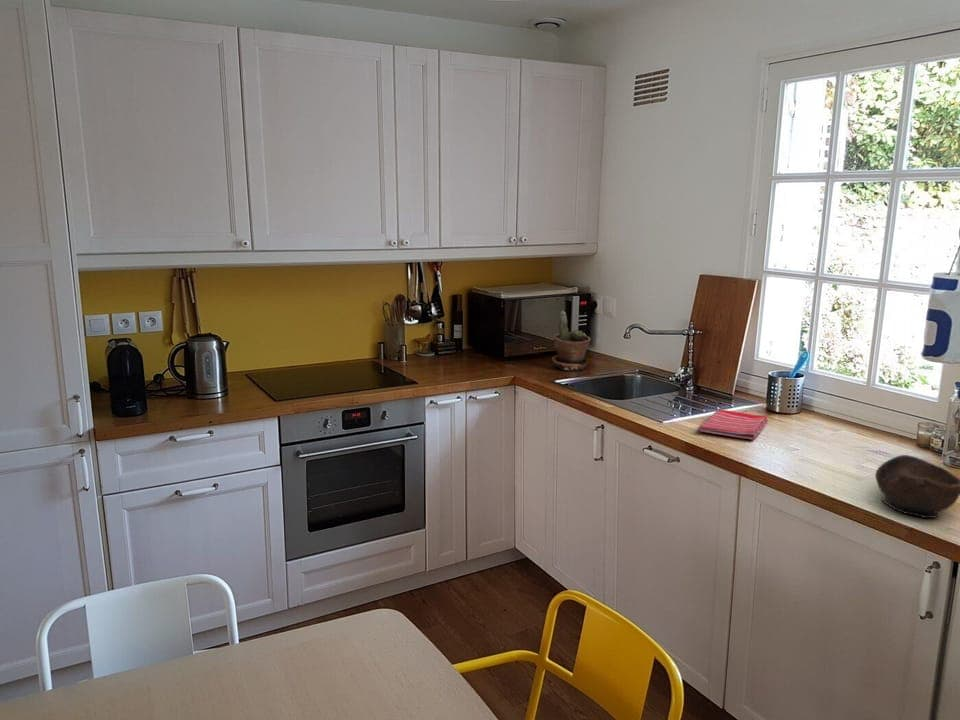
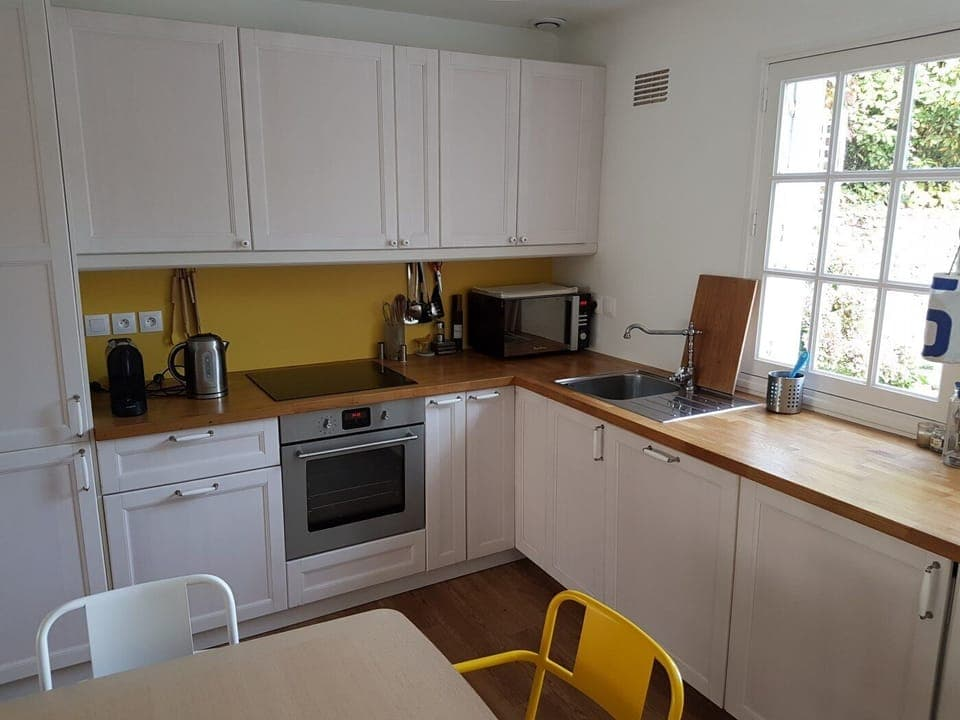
- bowl (916, 484)
- dish towel (733, 423)
- potted plant (571, 339)
